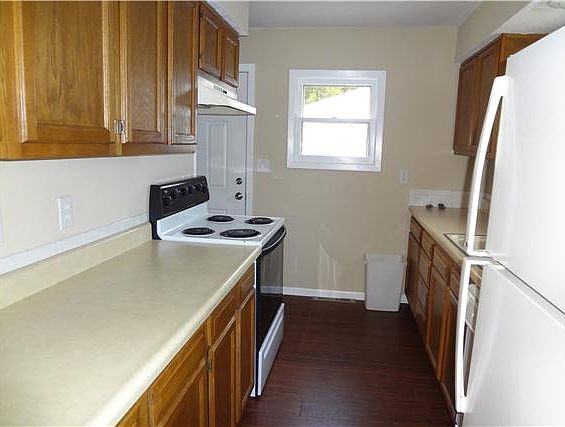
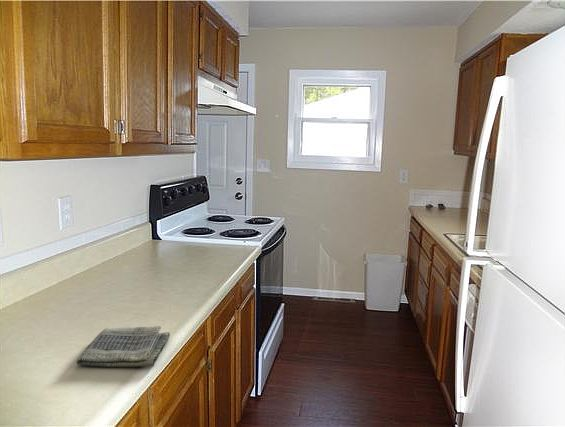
+ dish towel (127, 344)
